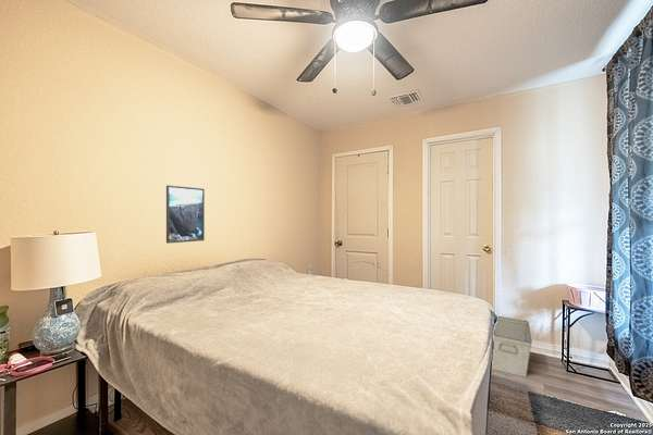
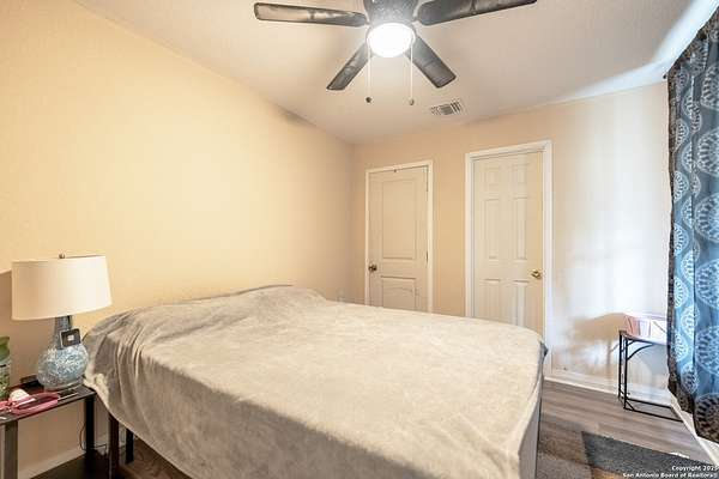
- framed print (186, 214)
- storage bin (507, 343)
